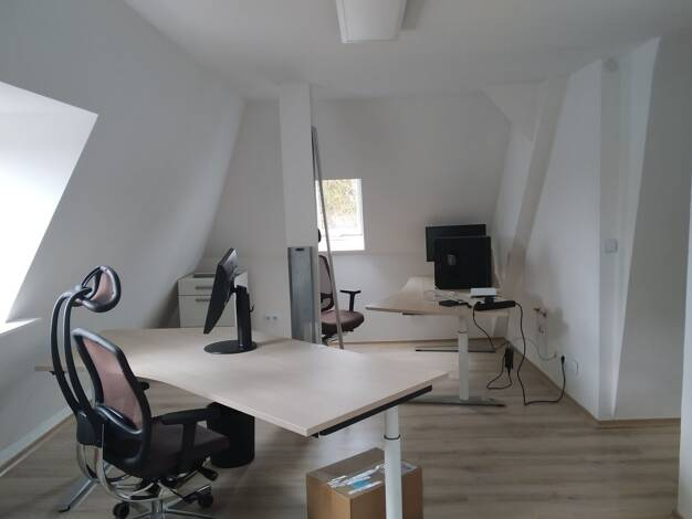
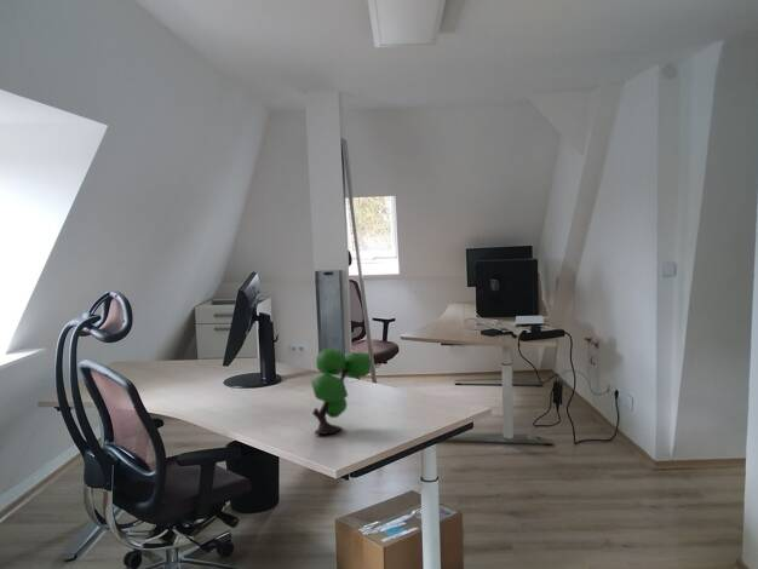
+ plant (340, 386)
